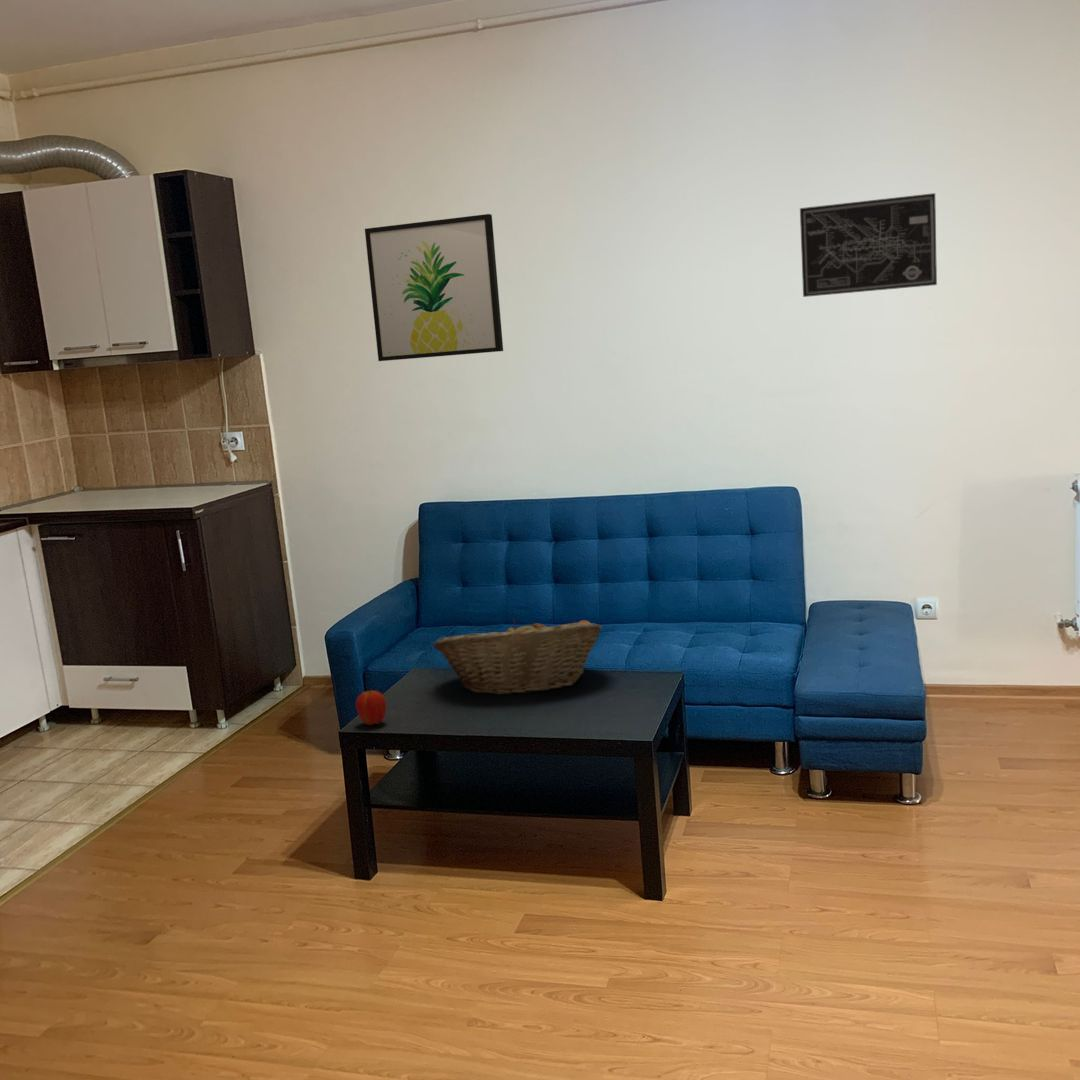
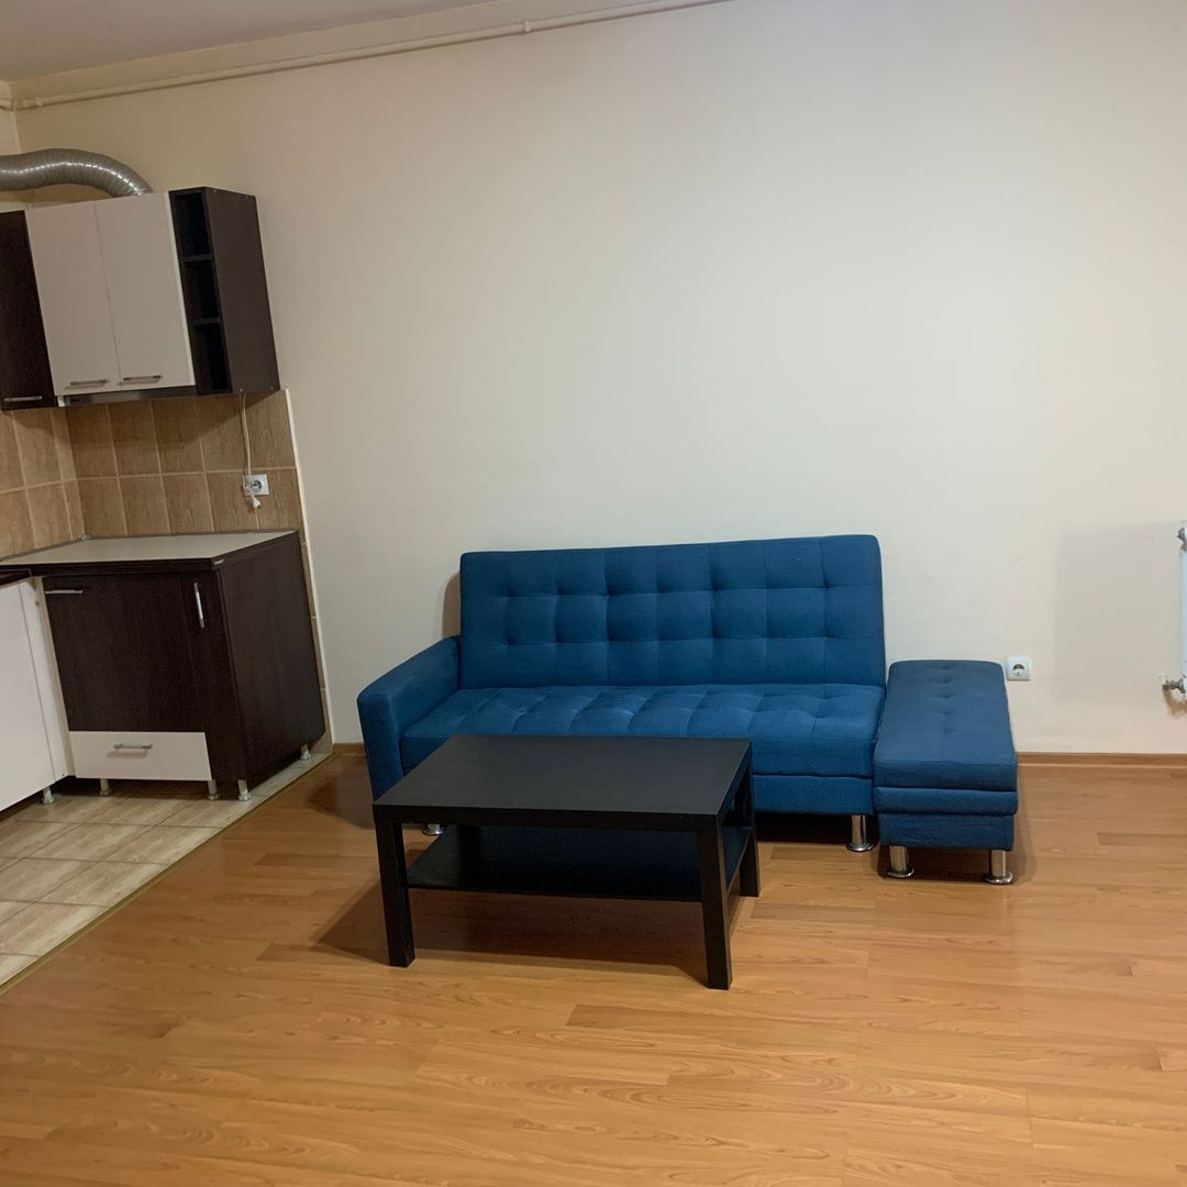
- fruit basket (518, 649)
- wall art (433, 289)
- wall art (867, 246)
- apple (371, 705)
